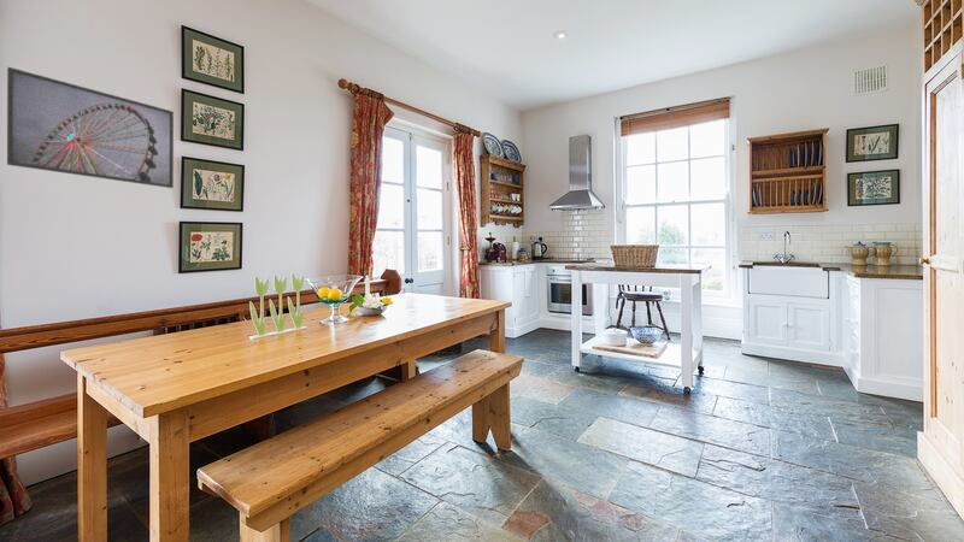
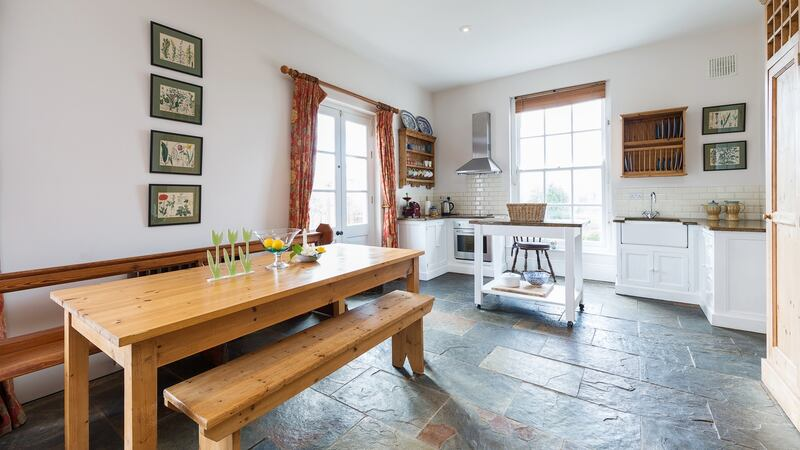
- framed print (100, 135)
